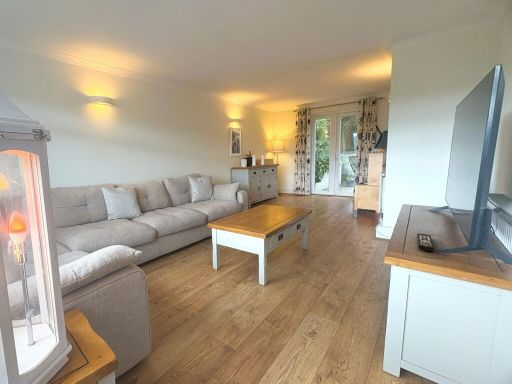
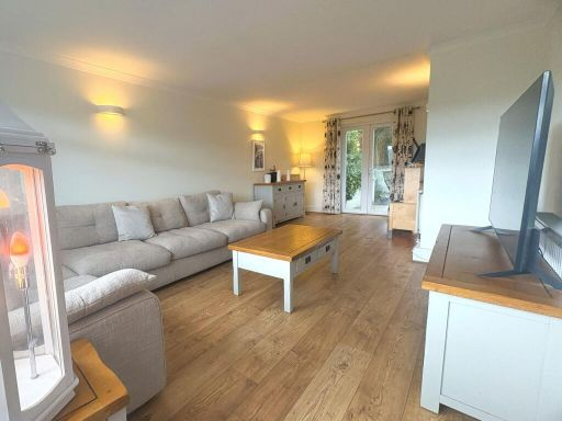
- remote control (424, 241)
